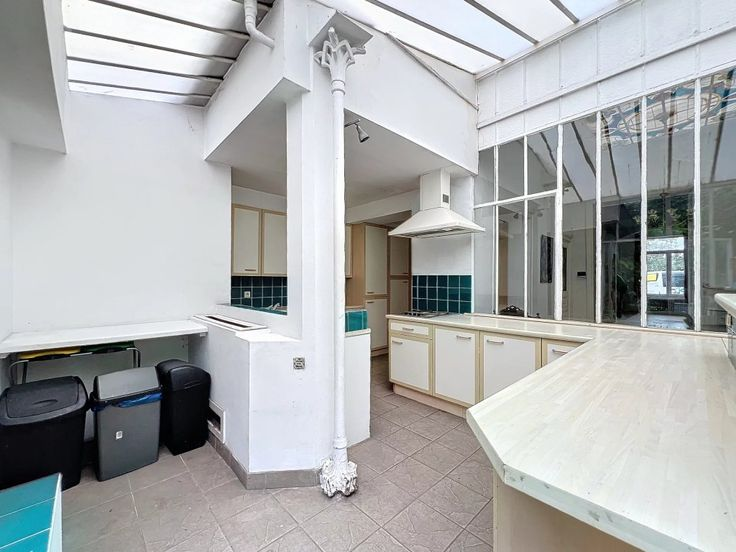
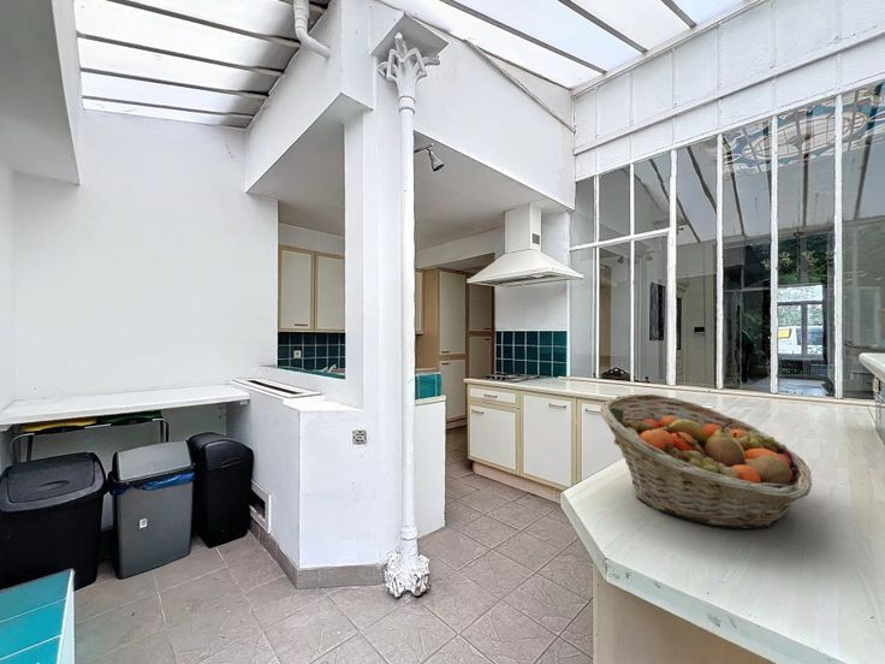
+ fruit basket (696, 449)
